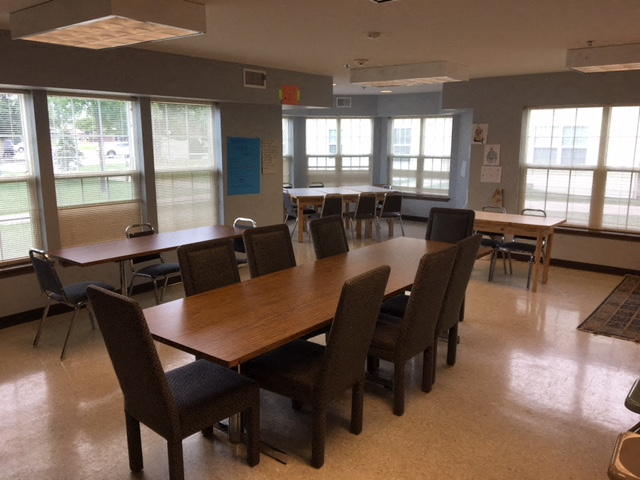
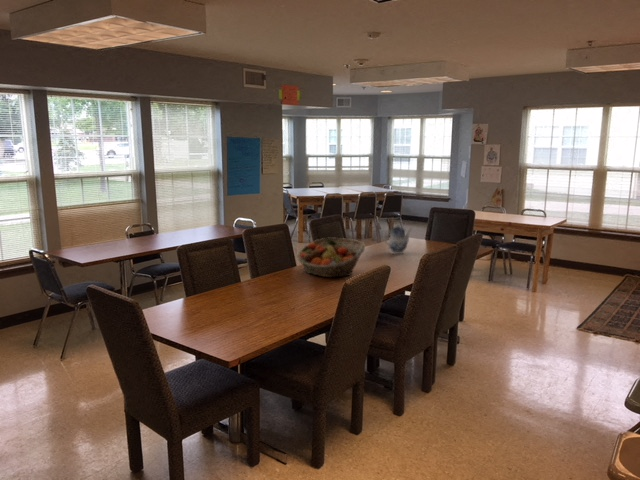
+ fruit basket (330, 256)
+ teapot (397, 238)
